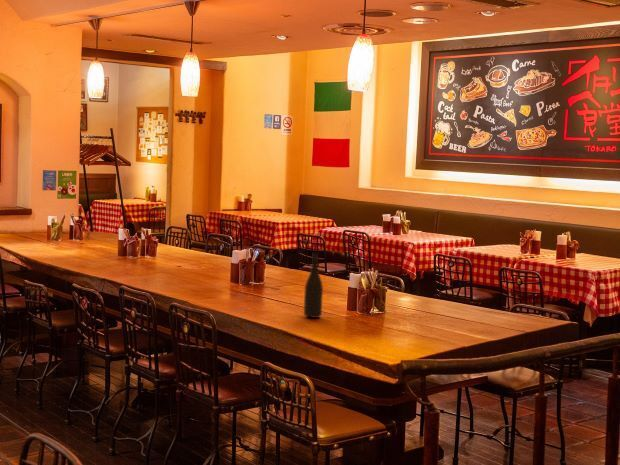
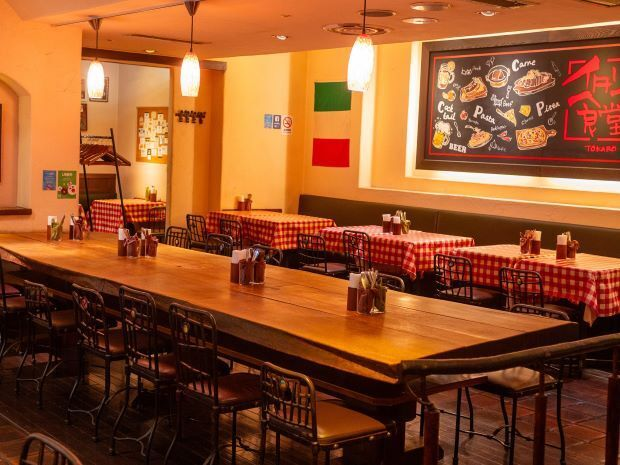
- wine bottle (313, 285)
